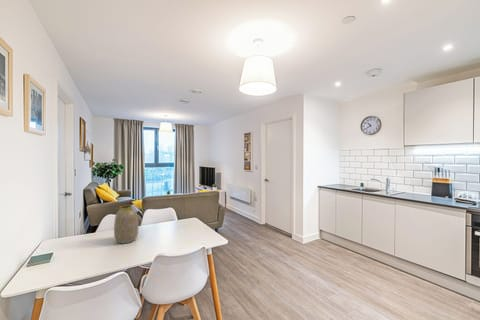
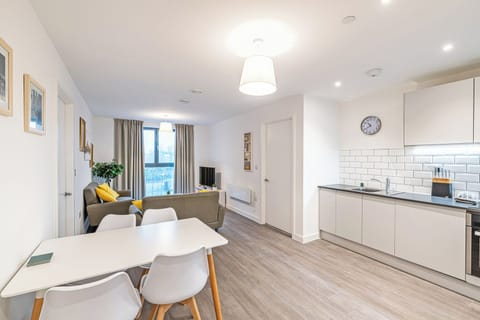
- vase (126, 223)
